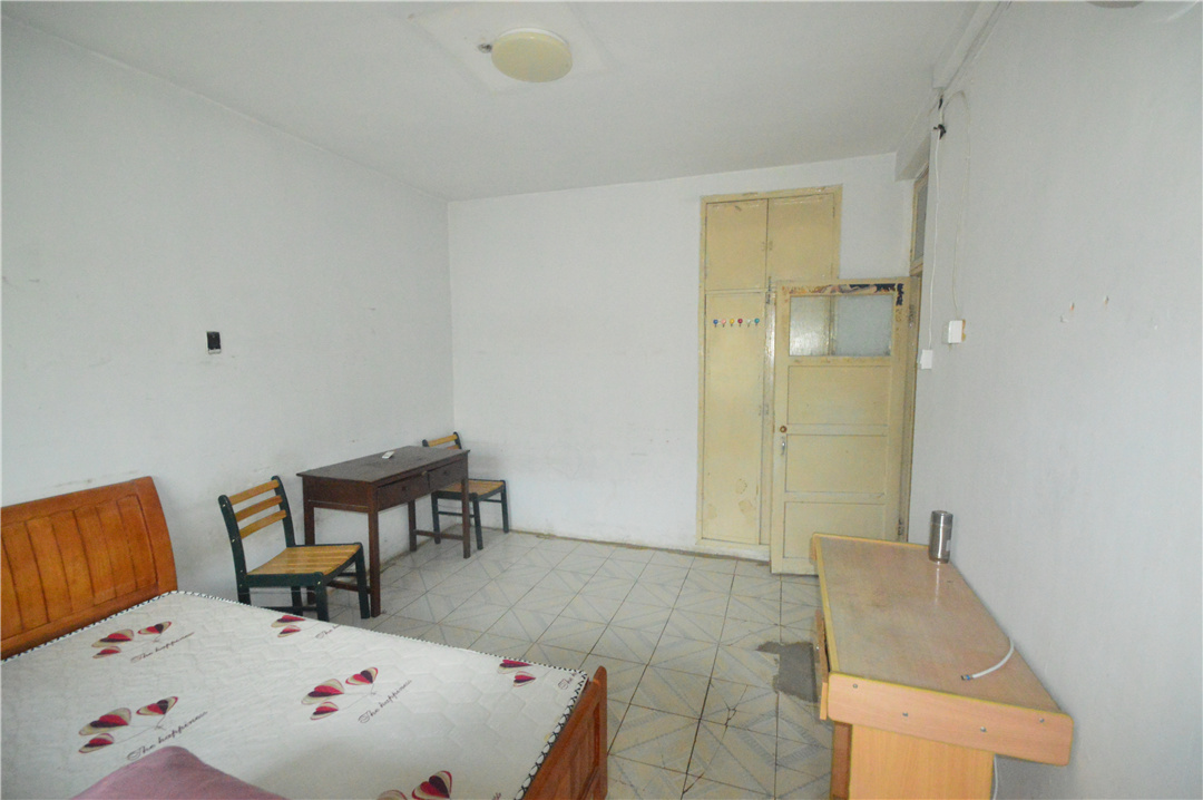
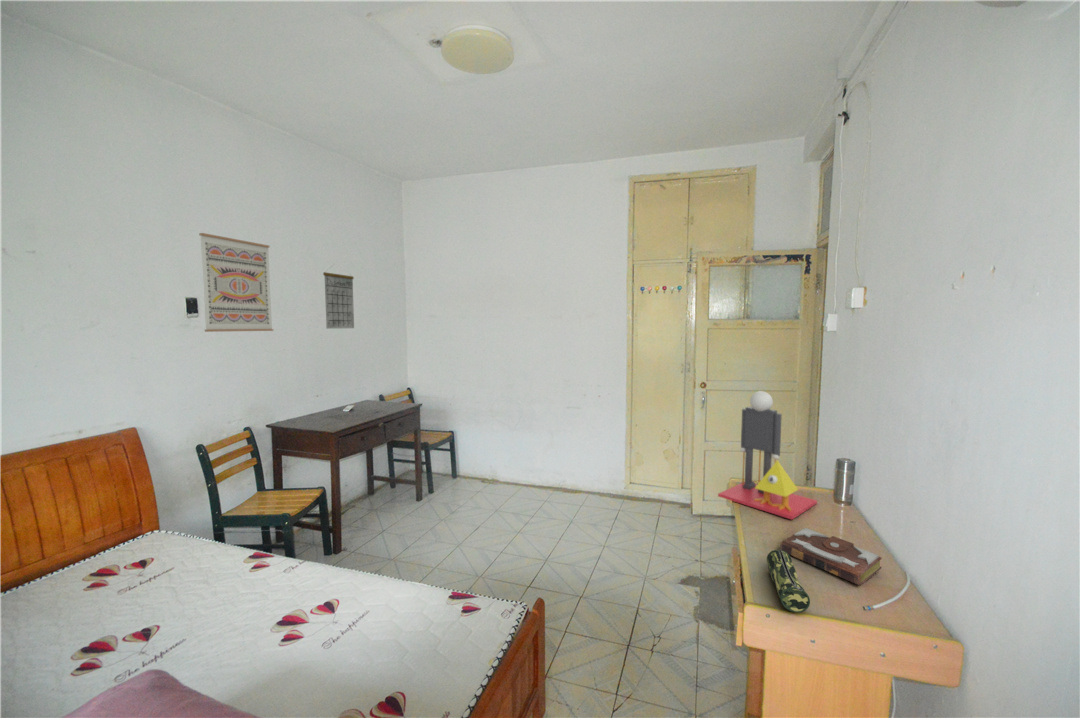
+ pencil case (787, 580)
+ desk lamp (768, 447)
+ calendar (339, 295)
+ wall art (239, 285)
+ book (829, 553)
